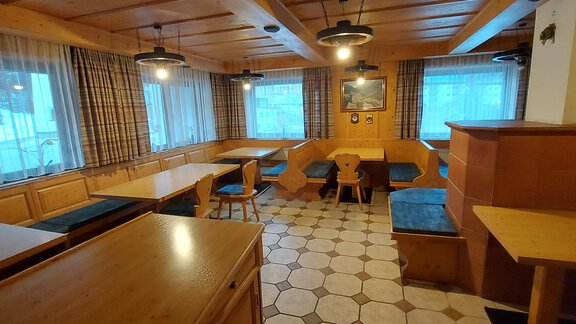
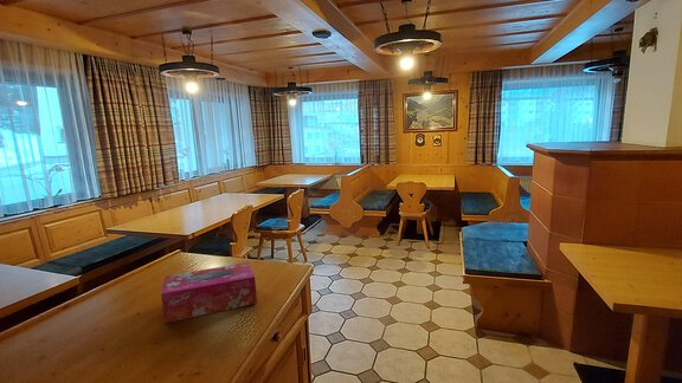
+ tissue box (211, 290)
